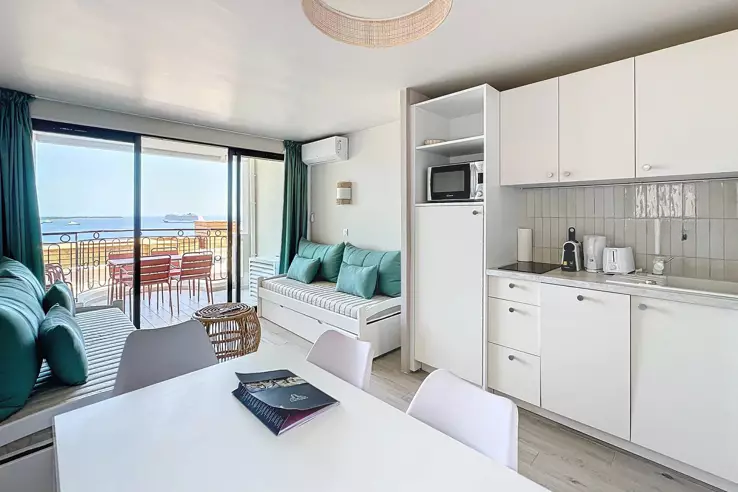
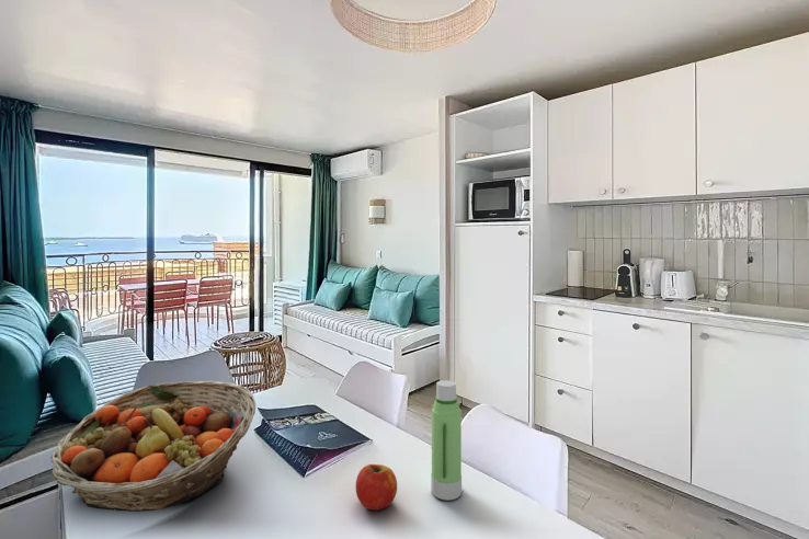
+ water bottle (445, 437)
+ apple (376, 483)
+ fruit basket (162, 438)
